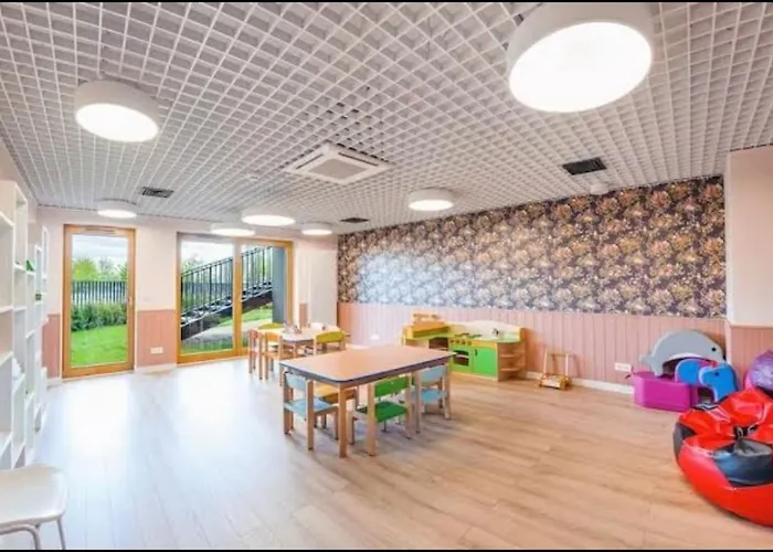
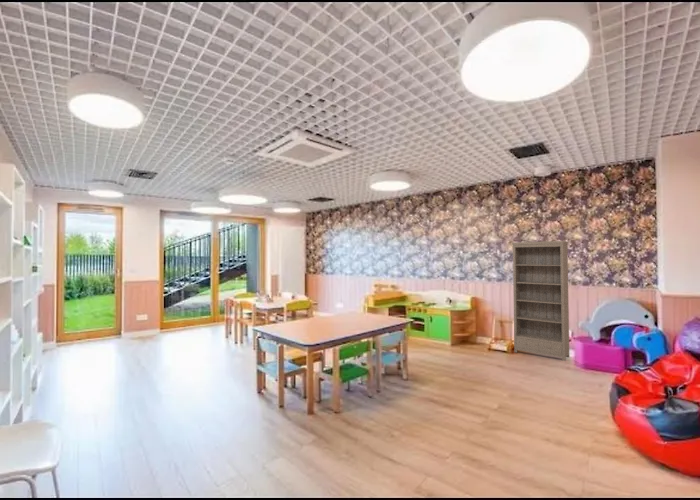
+ bookshelf (540, 298)
